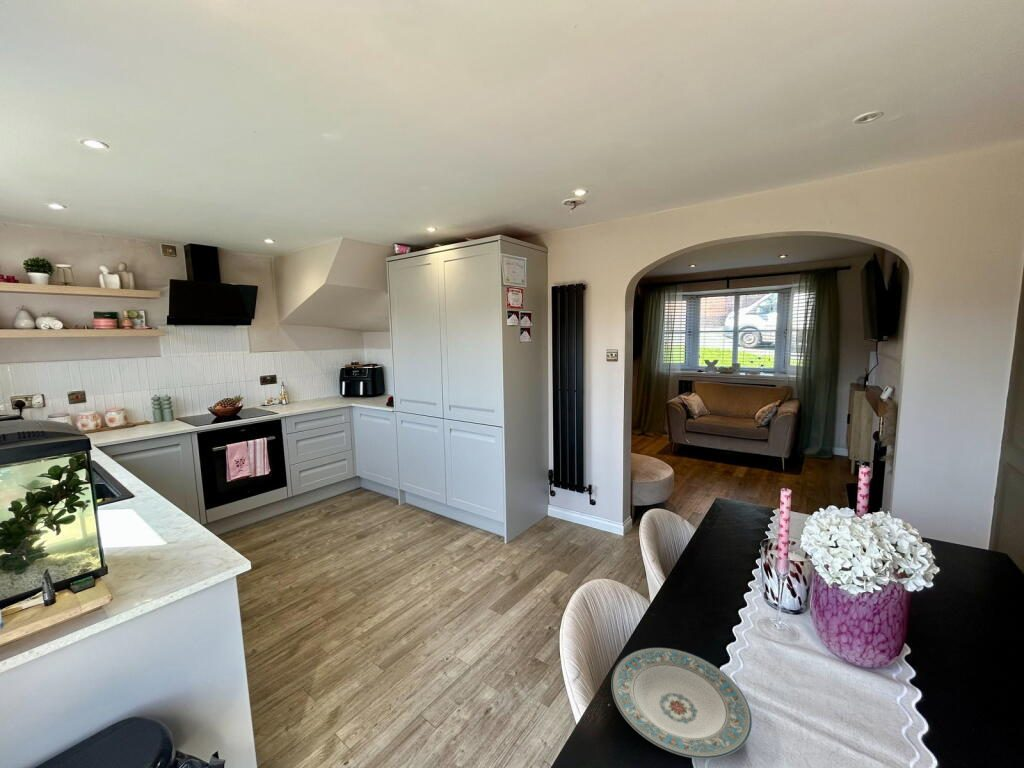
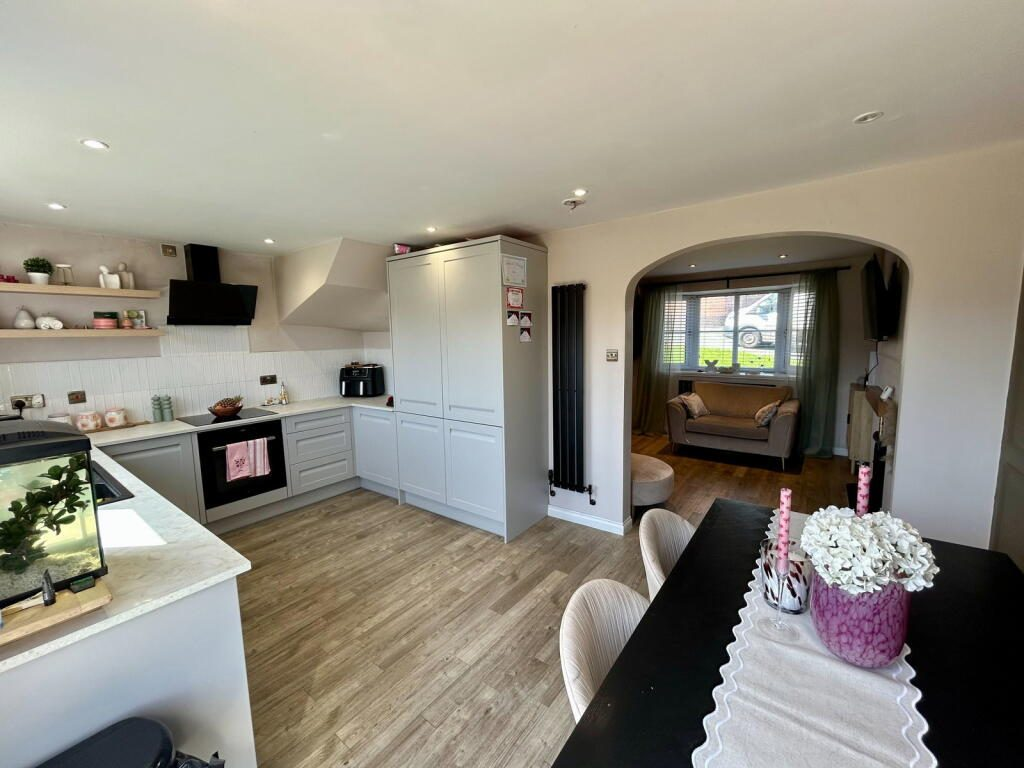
- plate (677, 701)
